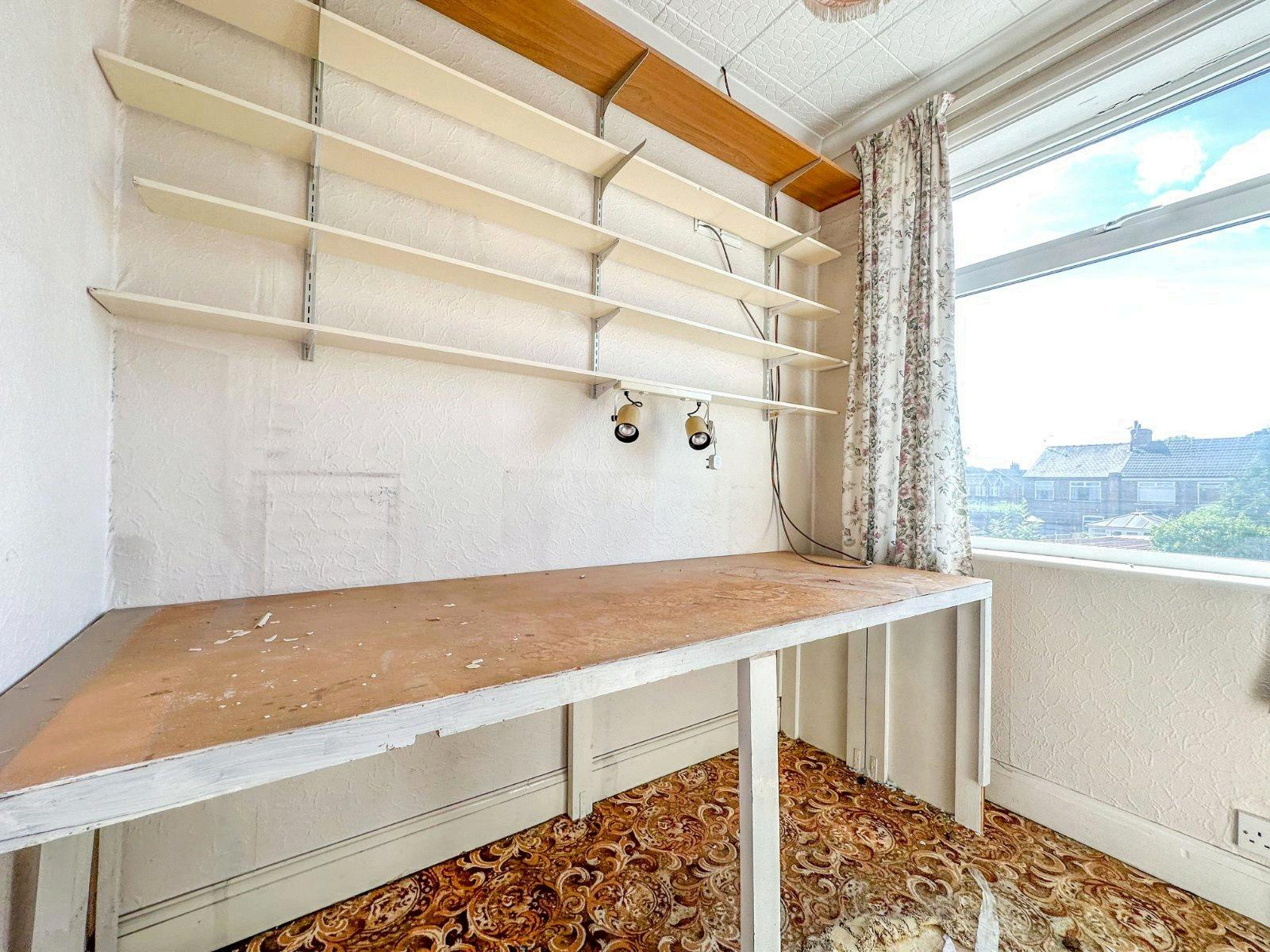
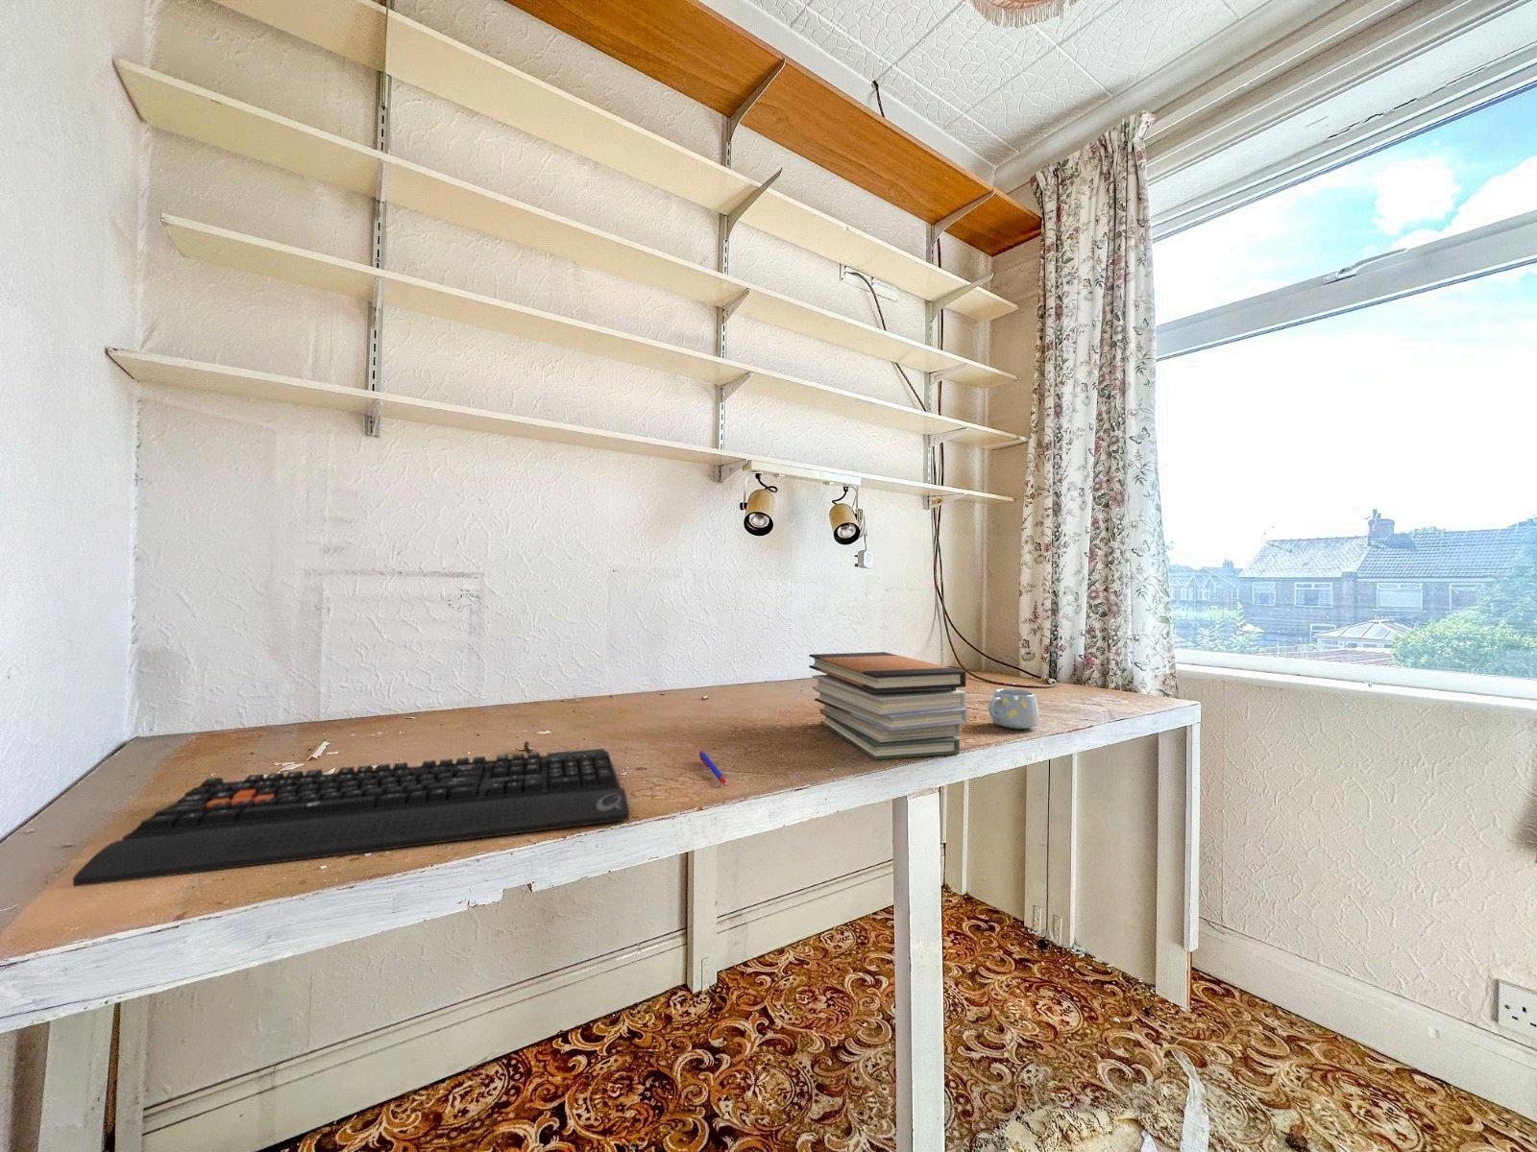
+ book stack (882, 699)
+ keyboard (420, 781)
+ pen (712, 766)
+ mug (1008, 709)
